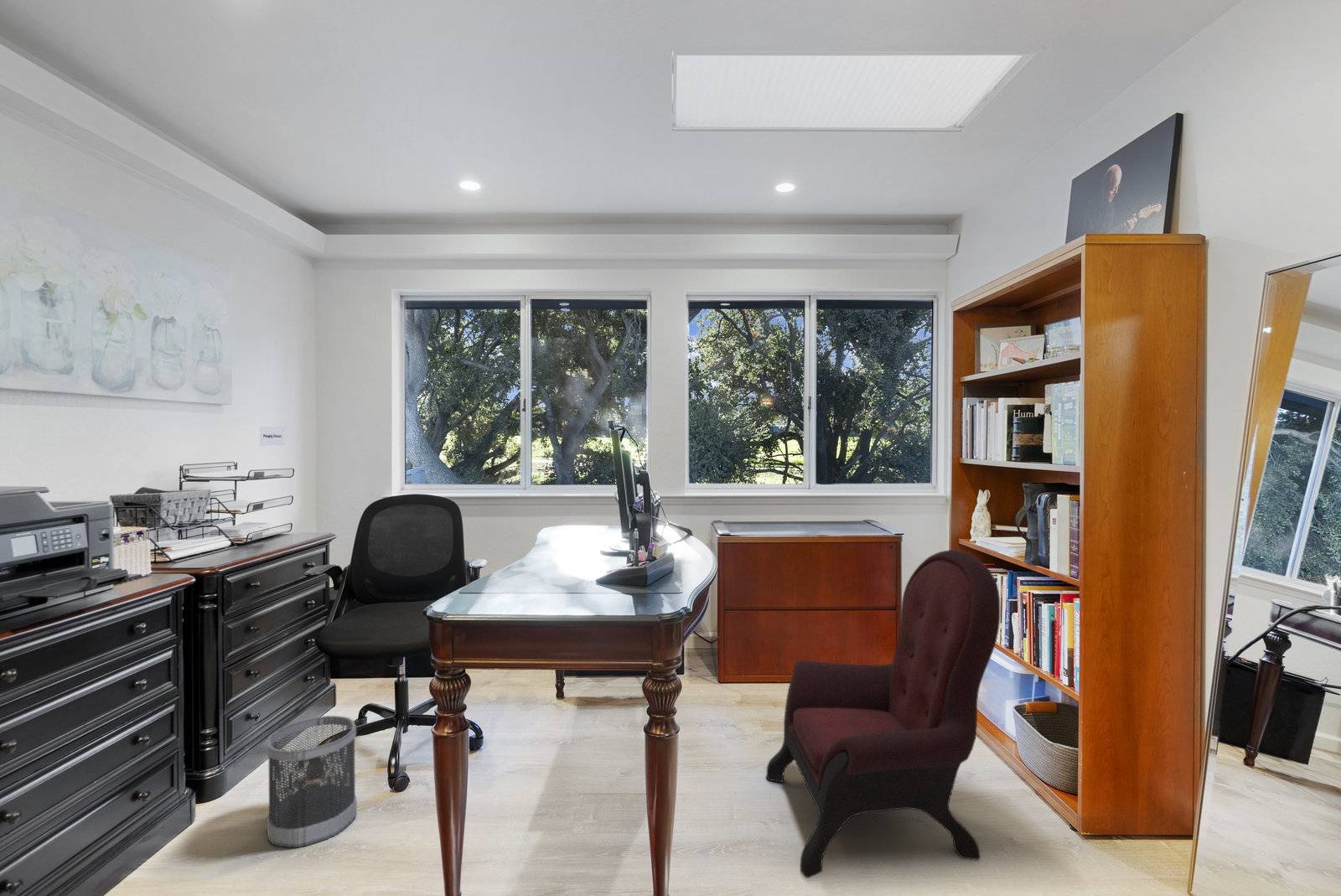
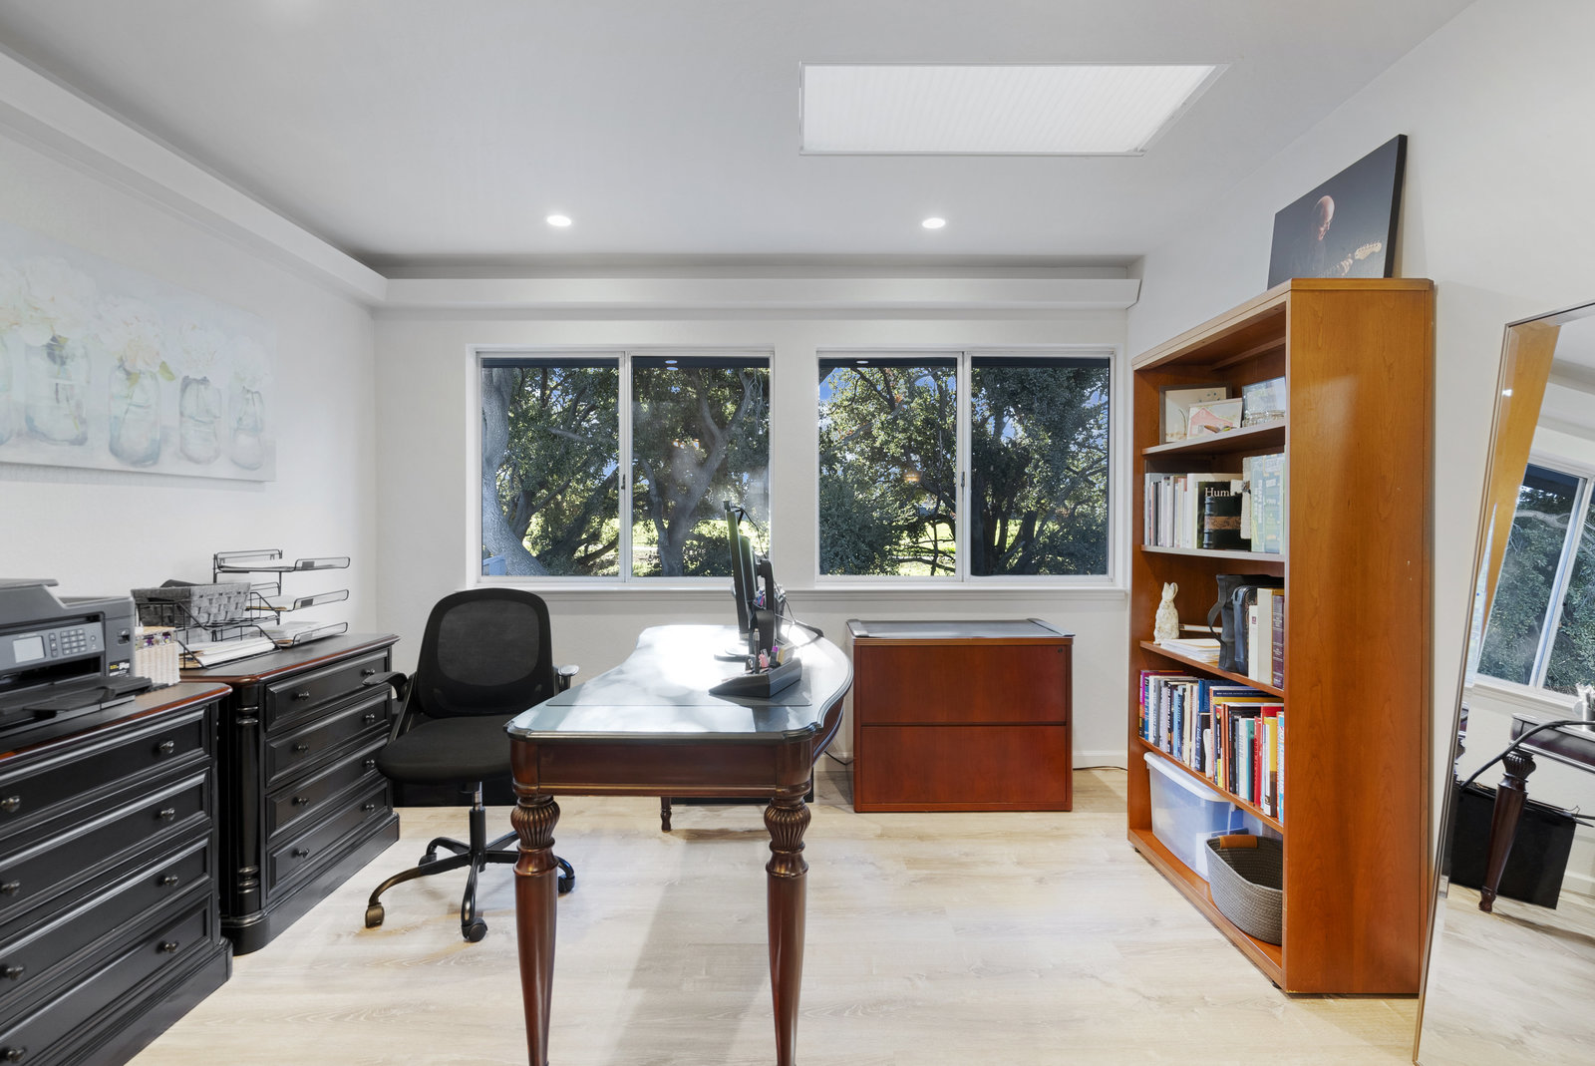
- wastebasket (313, 777)
- armchair (878, 685)
- nameplate (272, 436)
